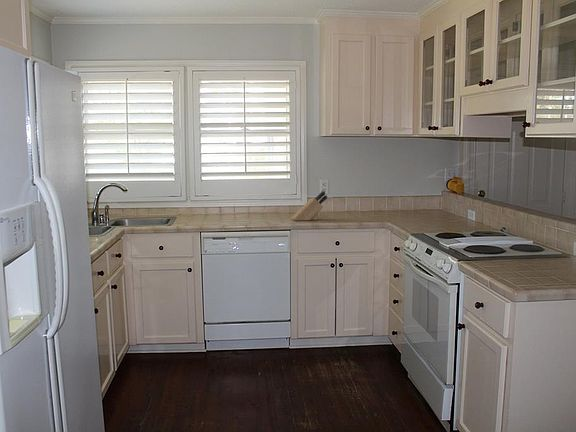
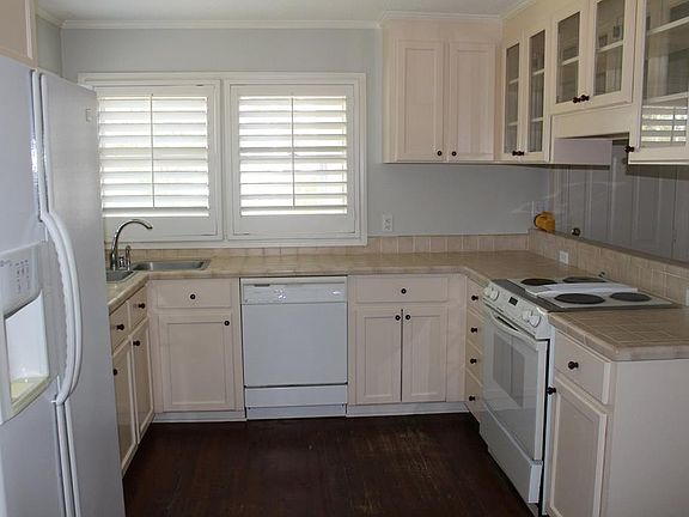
- knife block (309, 205)
